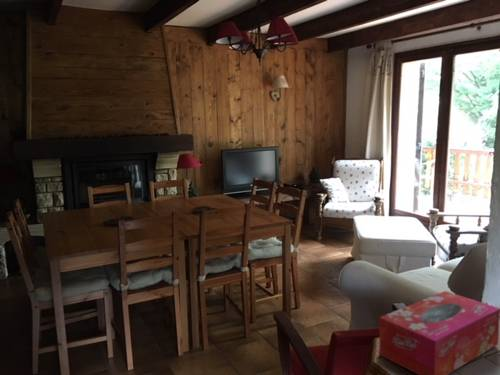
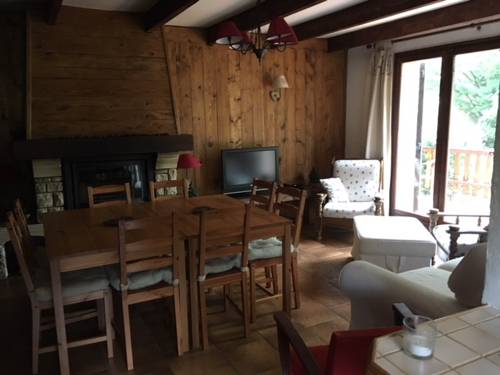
- tissue box (440, 331)
